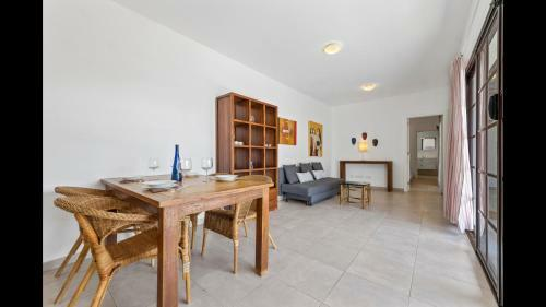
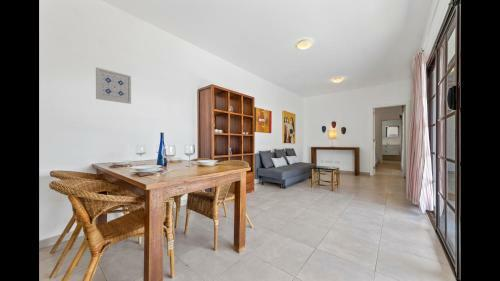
+ wall art (114, 86)
